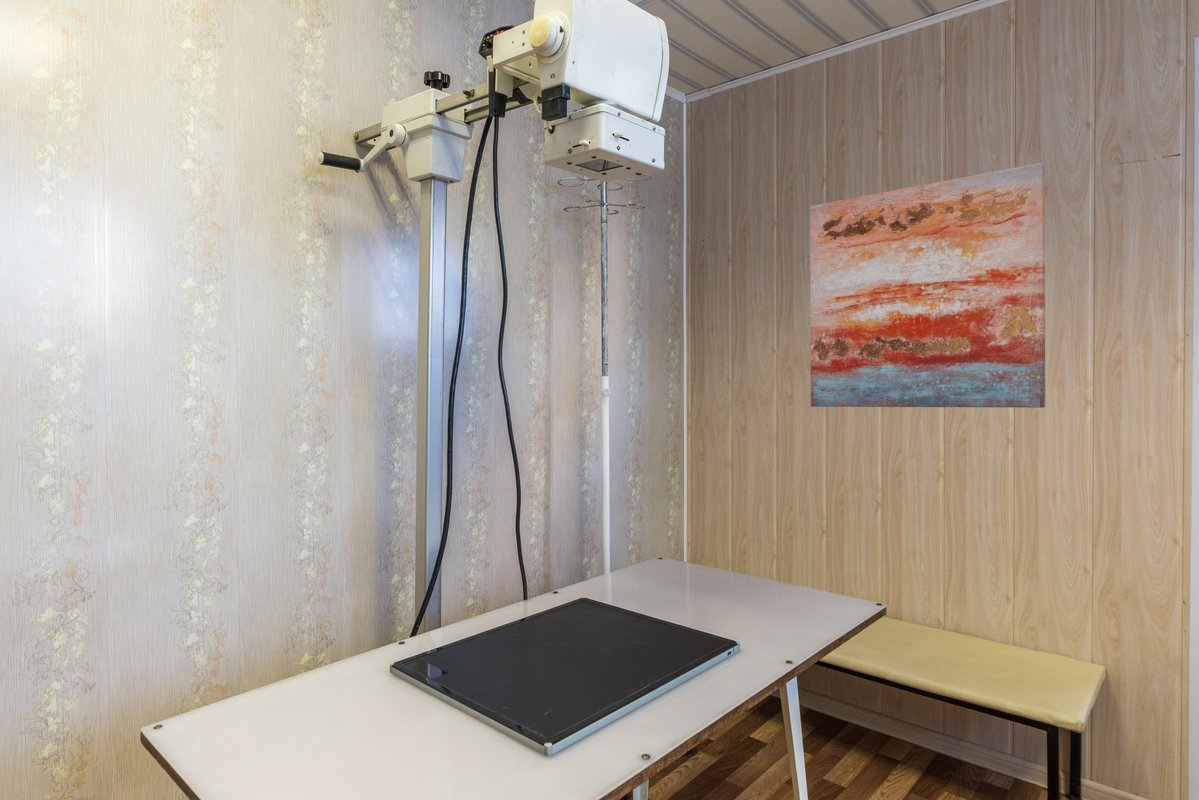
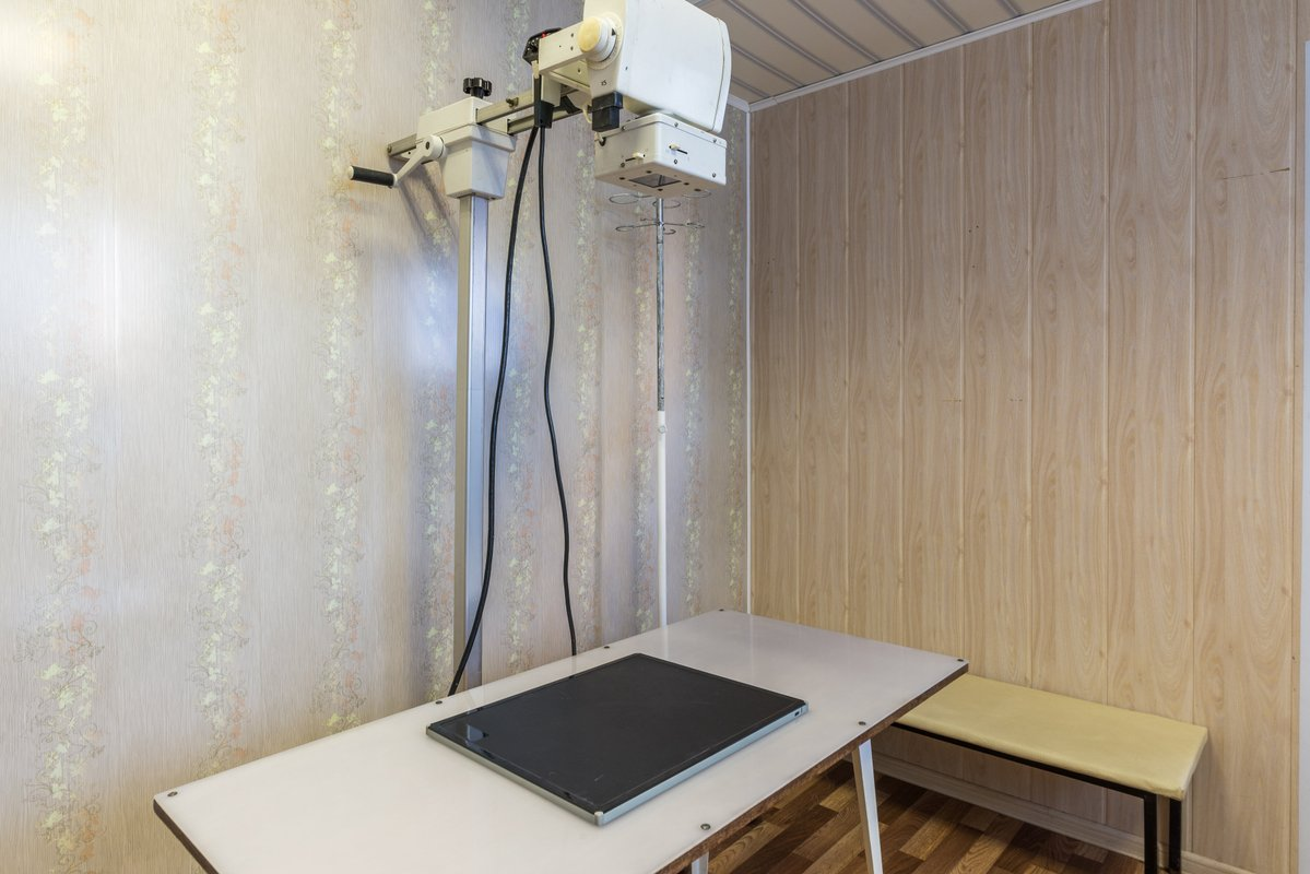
- wall art (916, 297)
